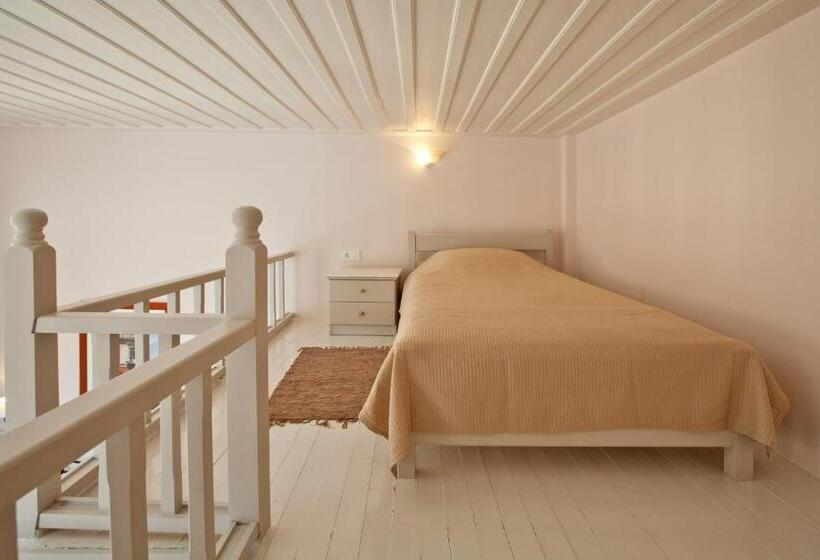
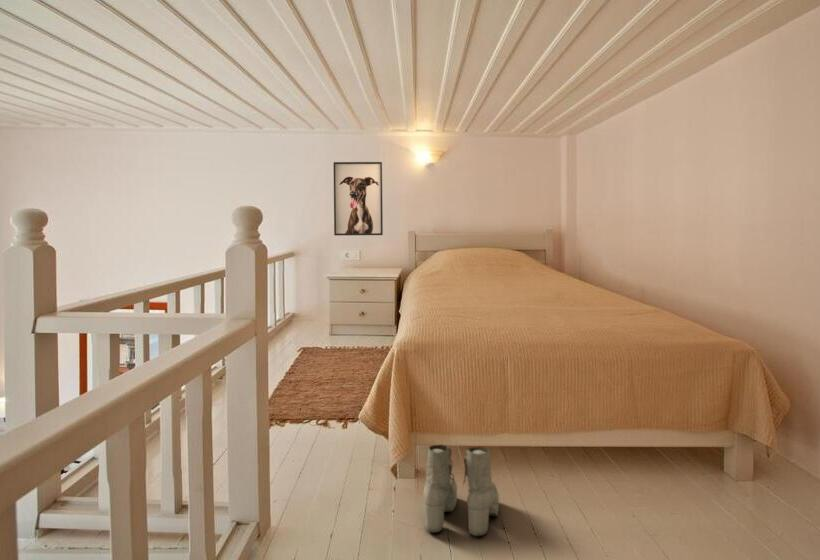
+ boots (464, 478)
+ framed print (358, 198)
